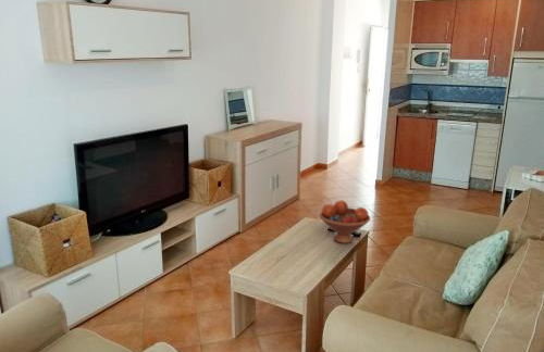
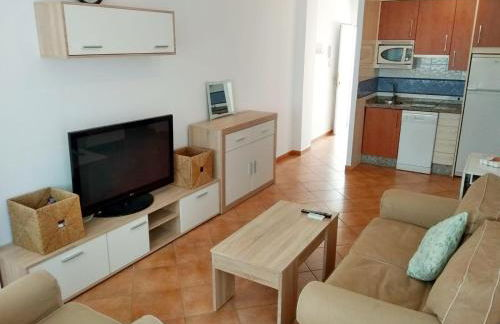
- fruit bowl (344, 223)
